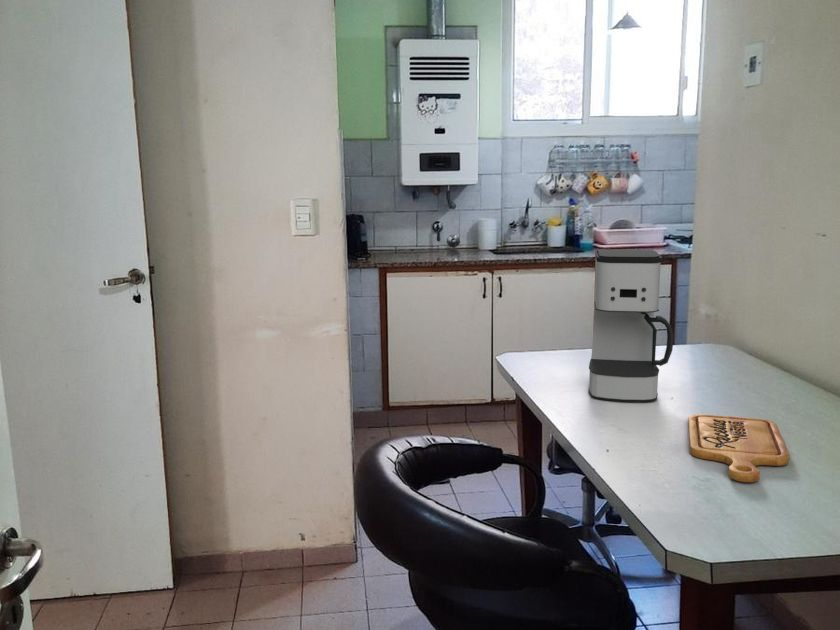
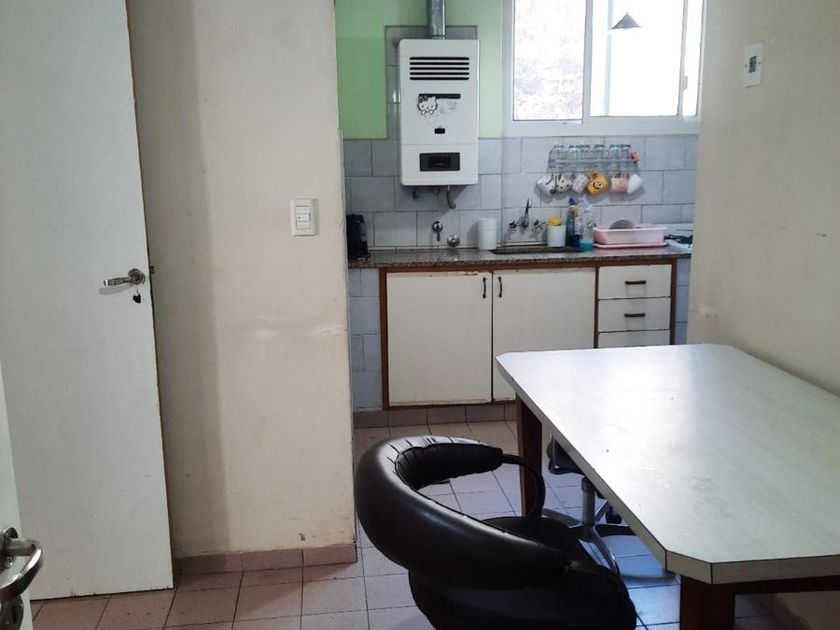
- coffee maker (631, 323)
- cutting board (736, 445)
